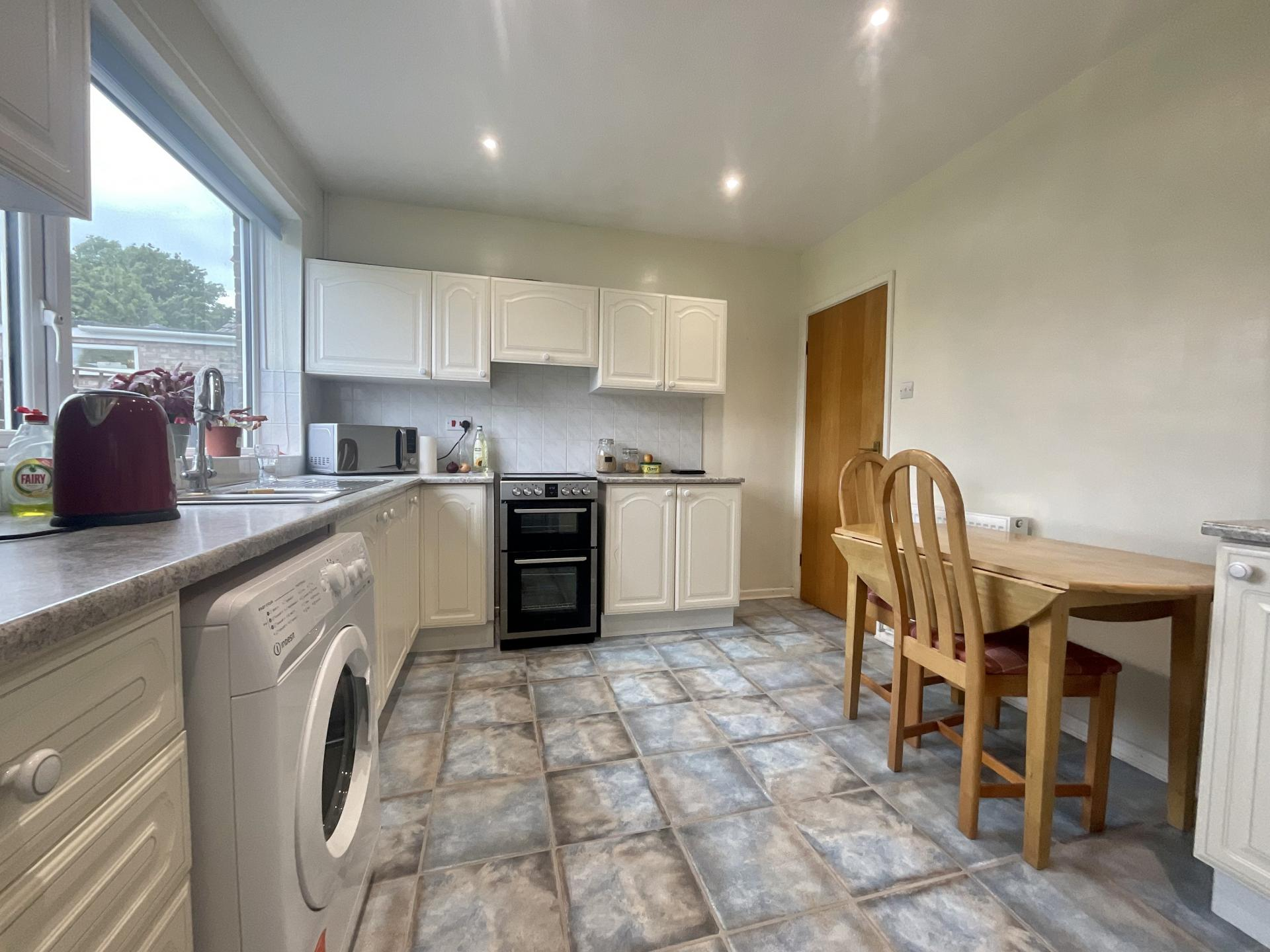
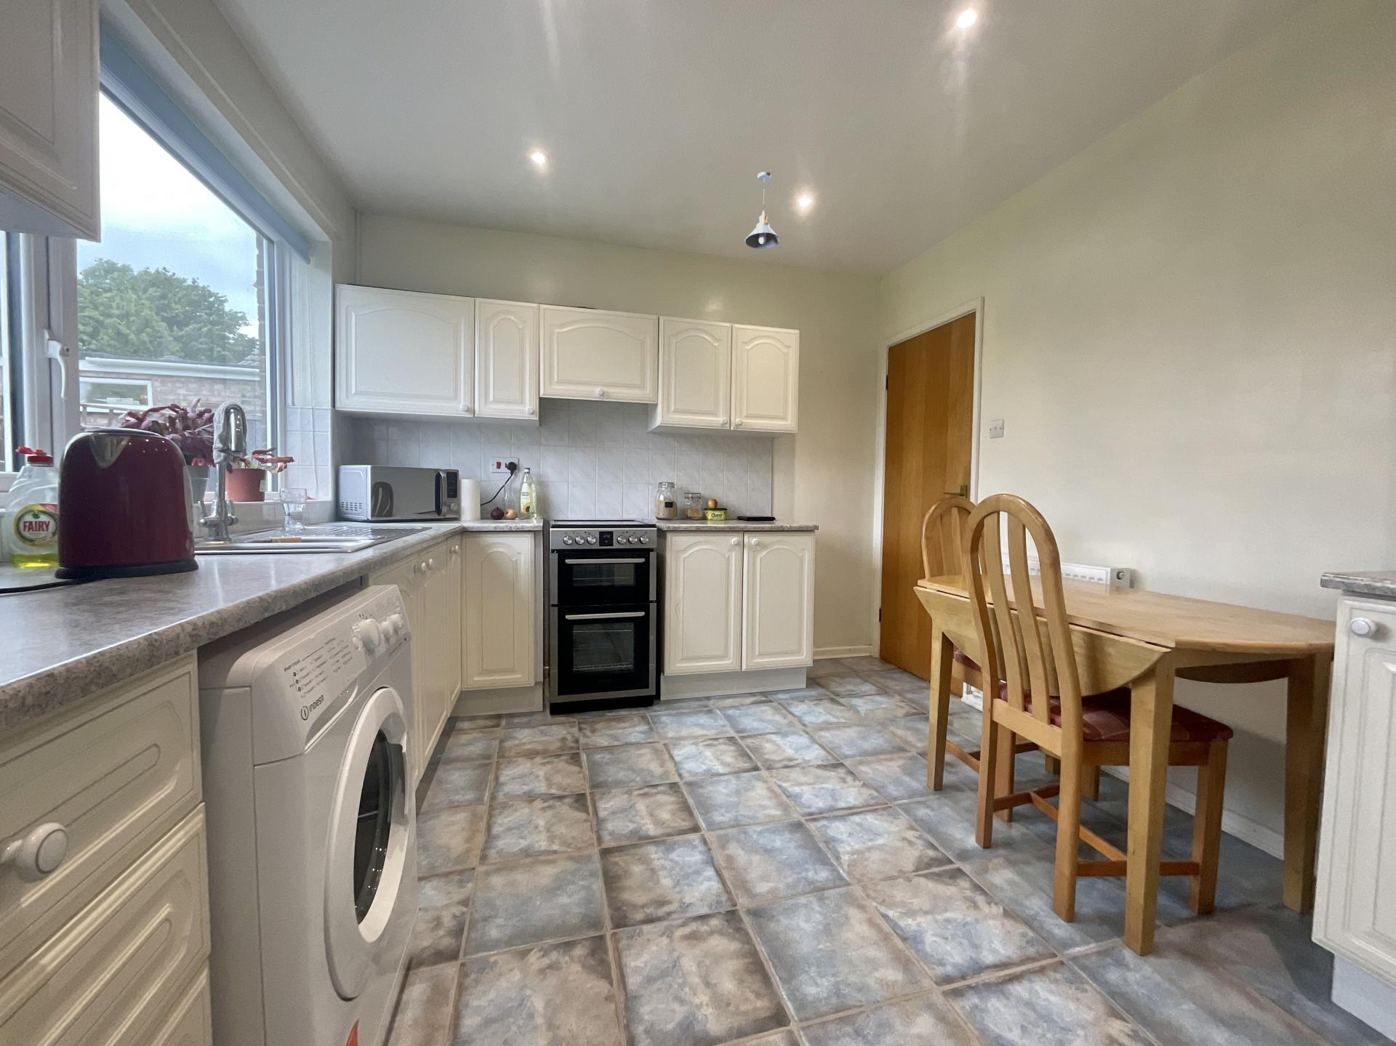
+ pendant light (763, 211)
